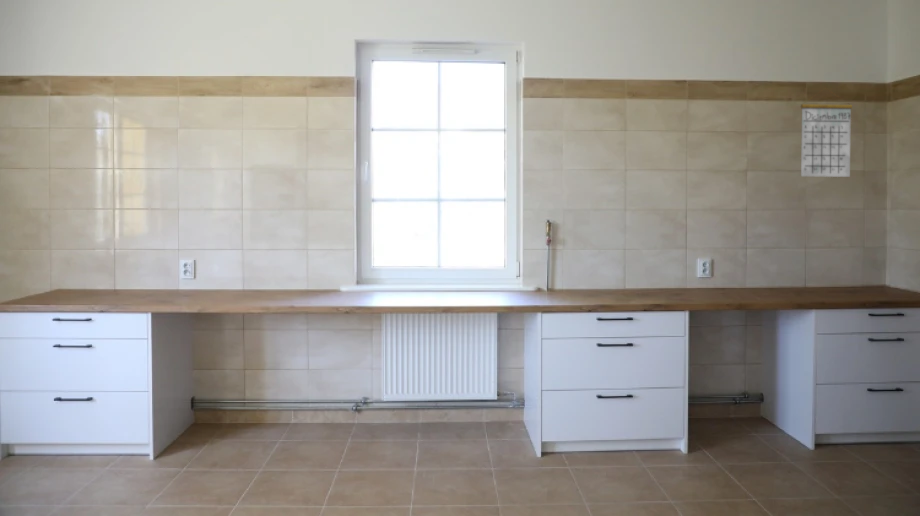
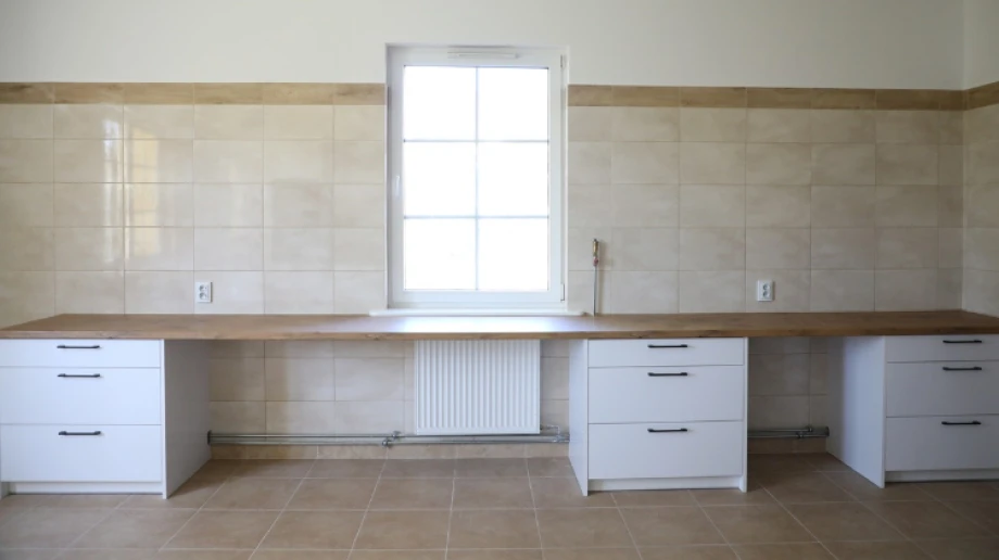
- calendar (826, 132)
